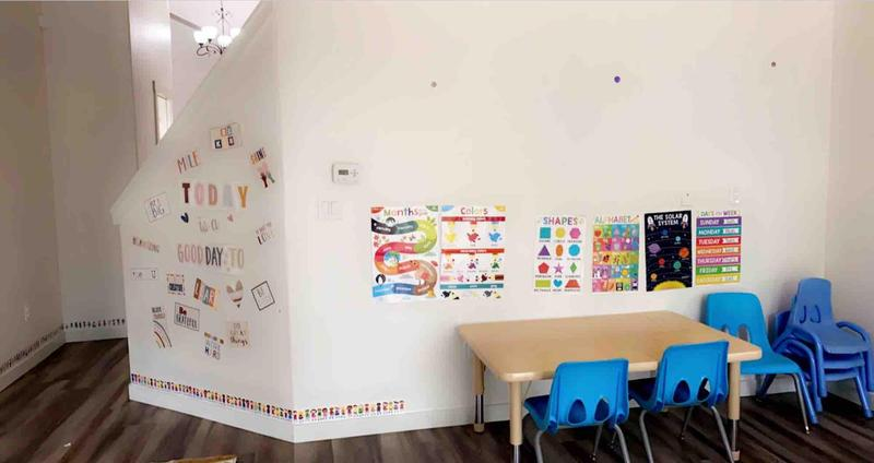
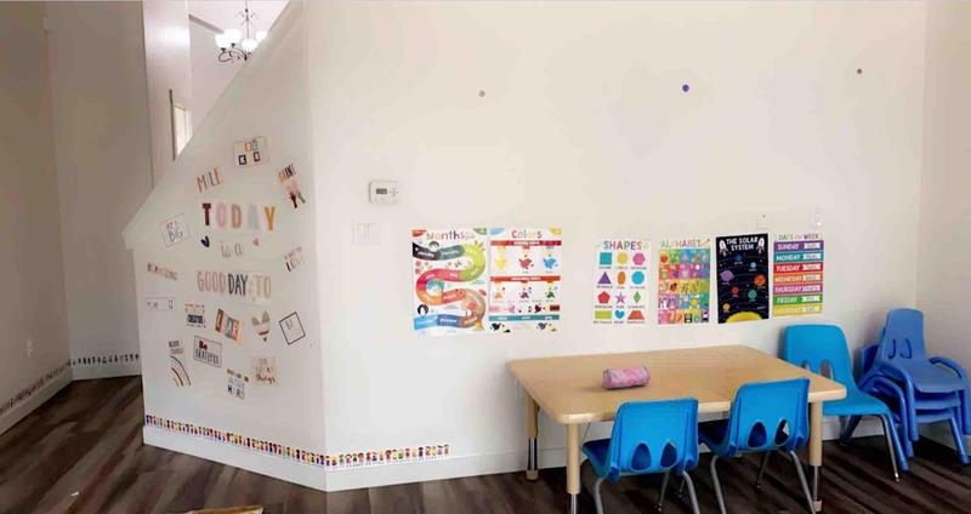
+ pencil case (625, 376)
